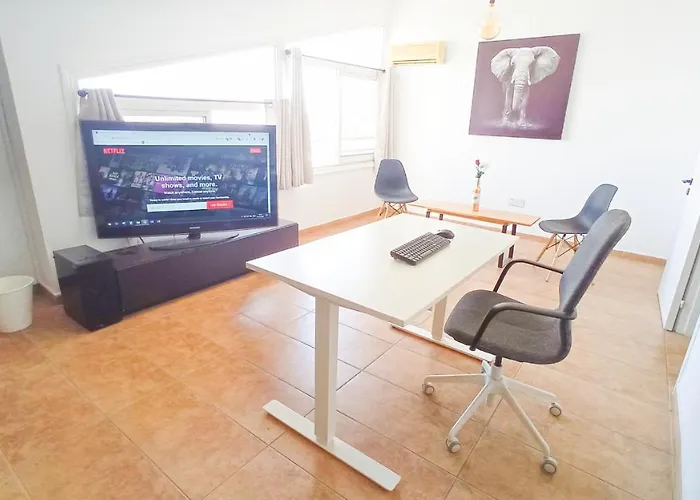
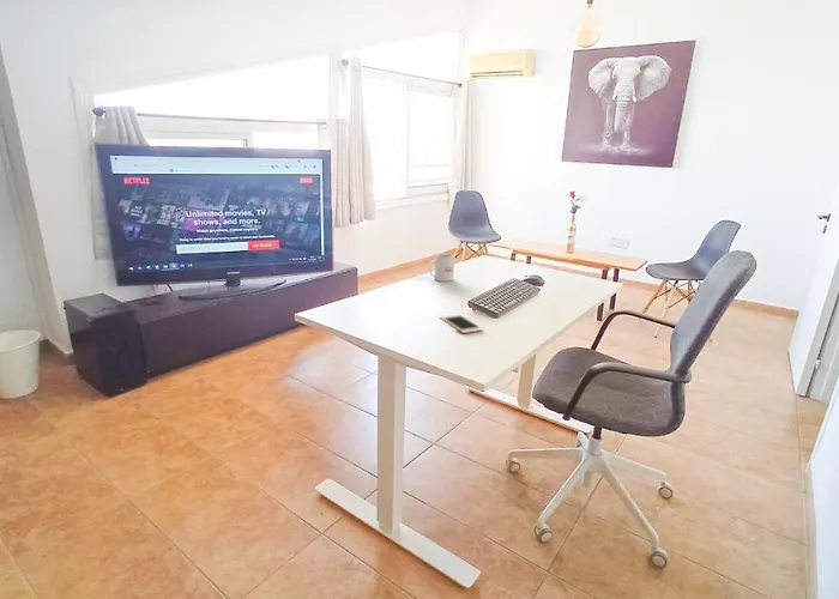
+ cell phone (460, 322)
+ mug (440, 267)
